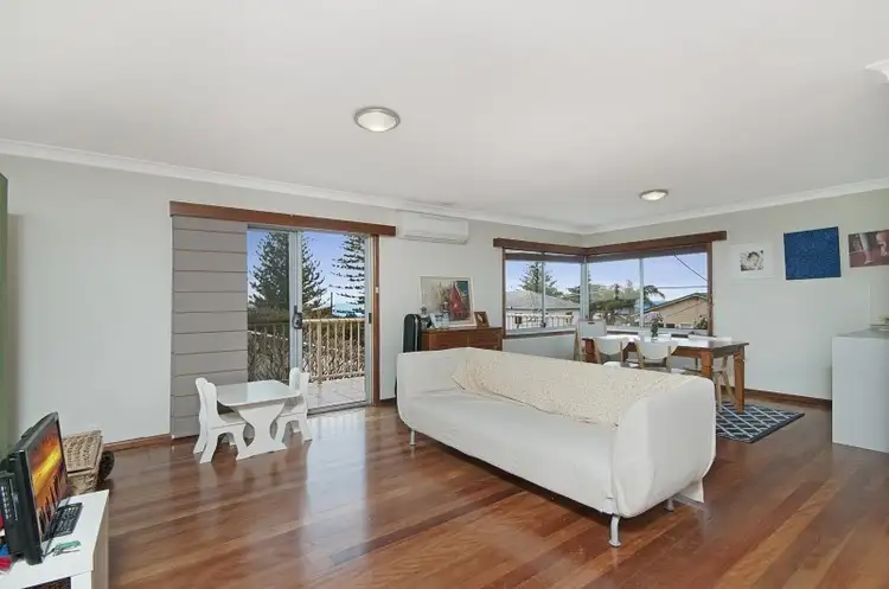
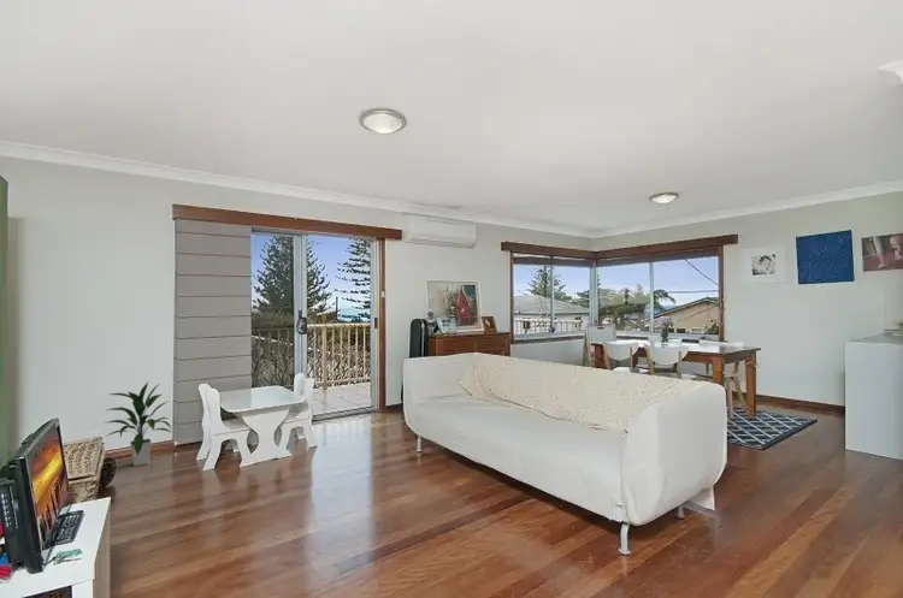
+ indoor plant (138, 422)
